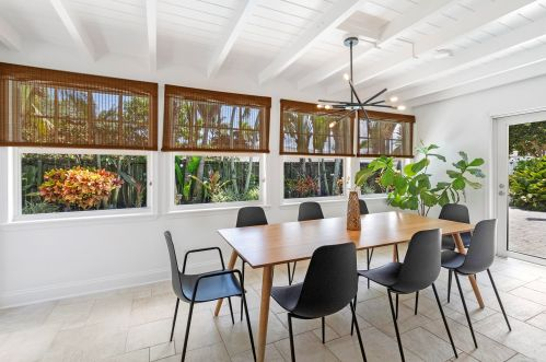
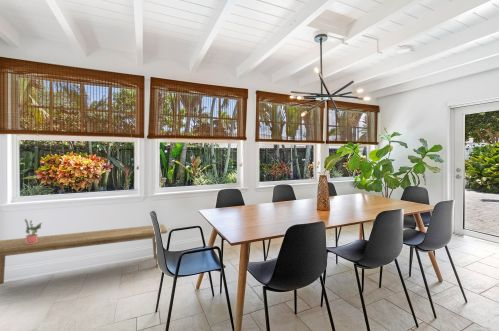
+ potted plant (36, 229)
+ bench (84, 246)
